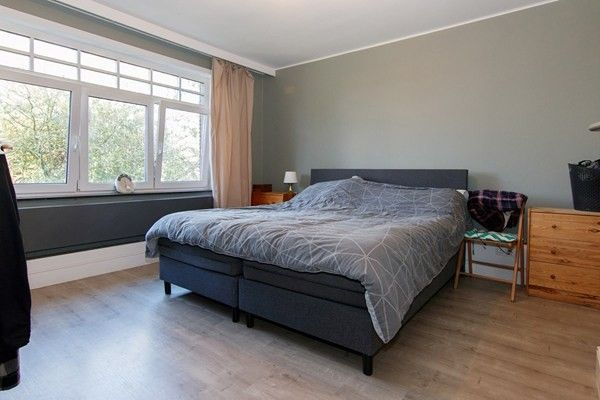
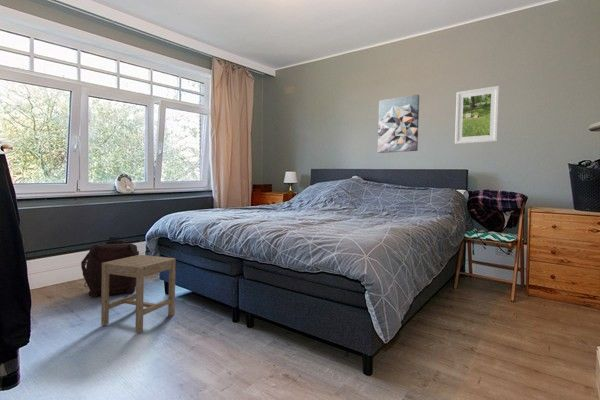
+ stool (139, 290)
+ wall art (397, 124)
+ backpack (112, 260)
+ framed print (476, 116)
